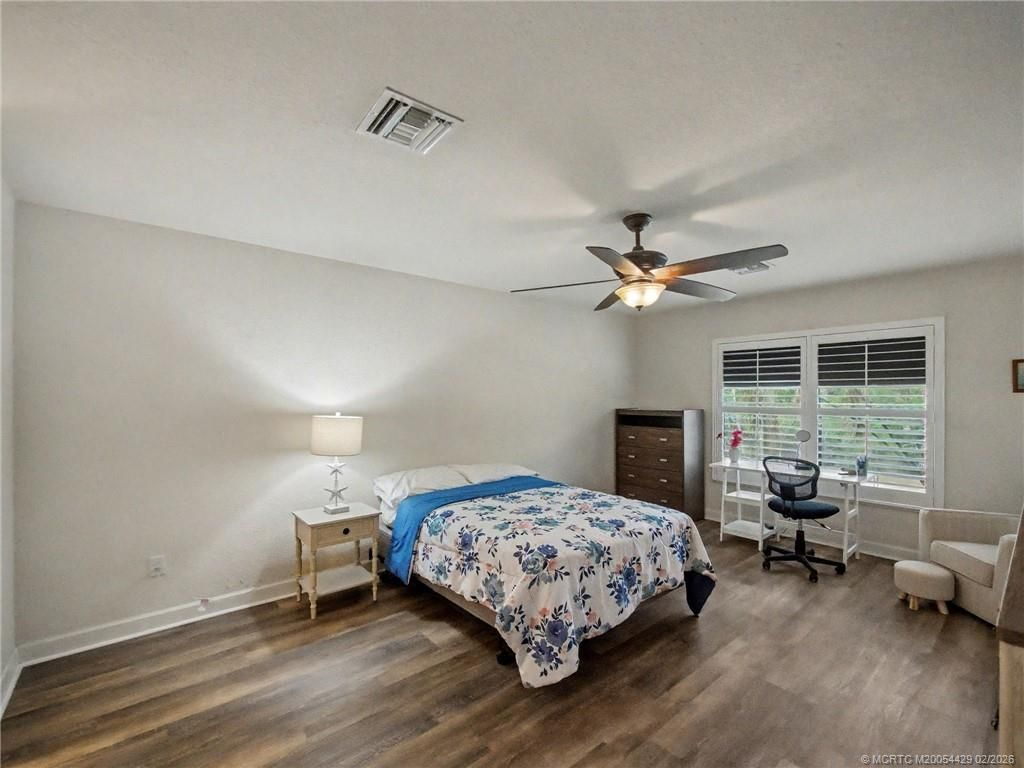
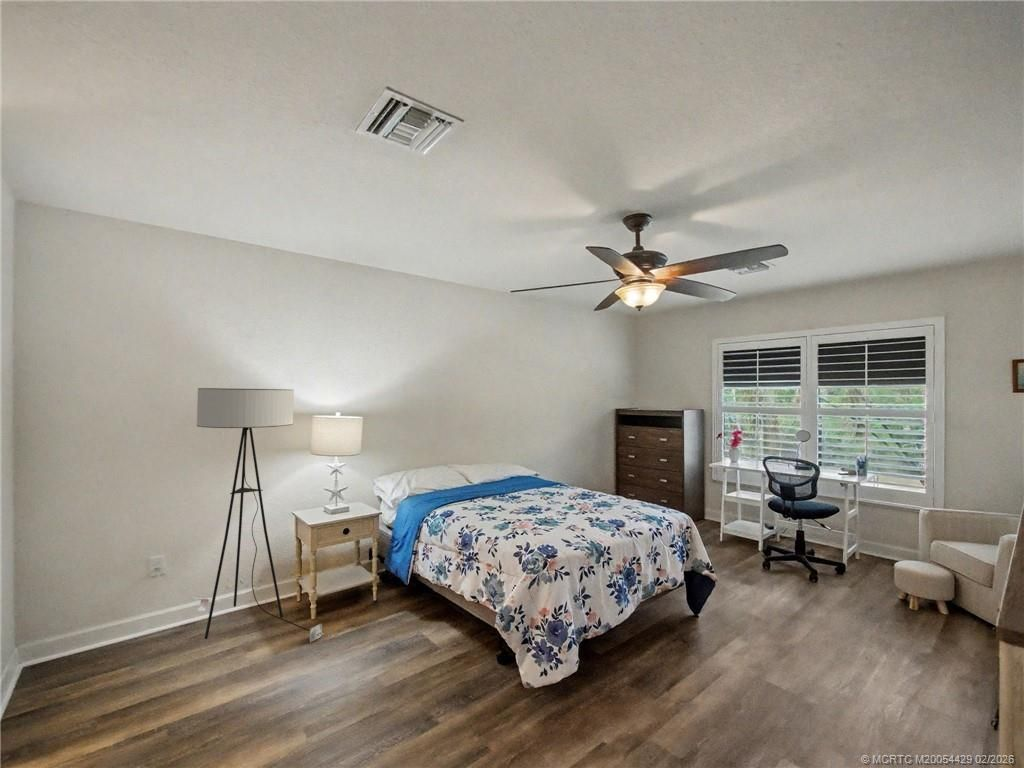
+ floor lamp (257, 510)
